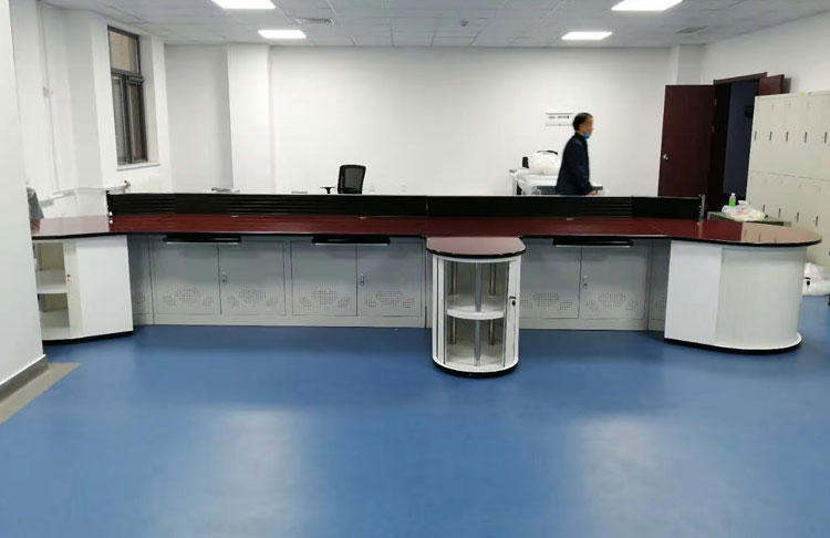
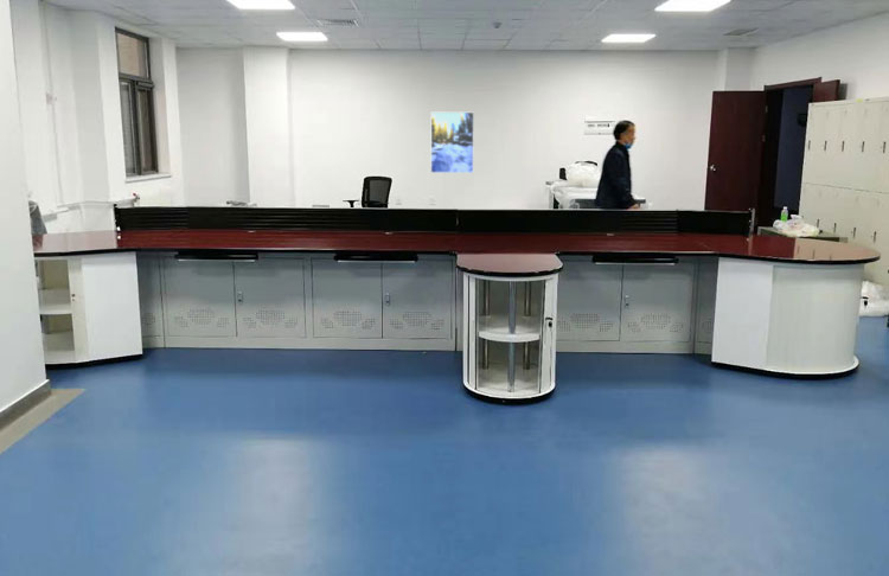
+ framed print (452, 142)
